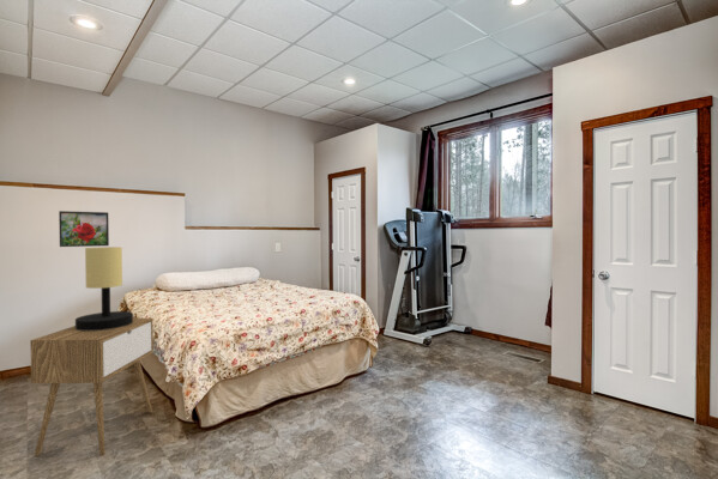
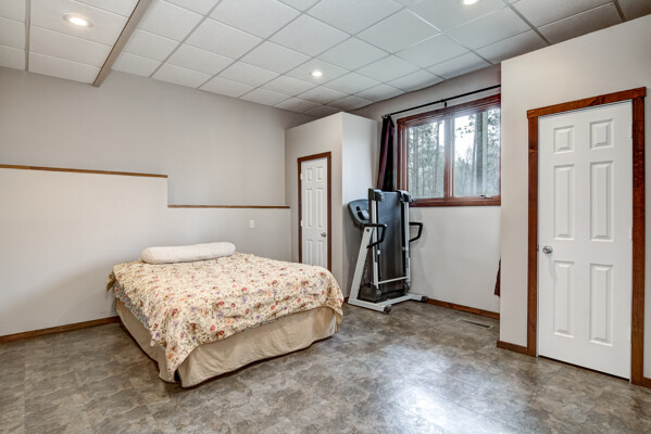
- table lamp (104, 285)
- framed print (84, 229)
- nightstand (98, 378)
